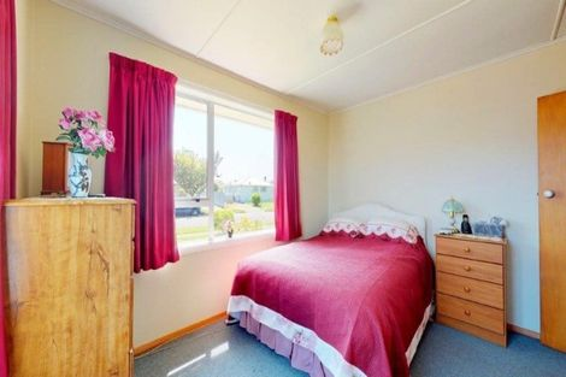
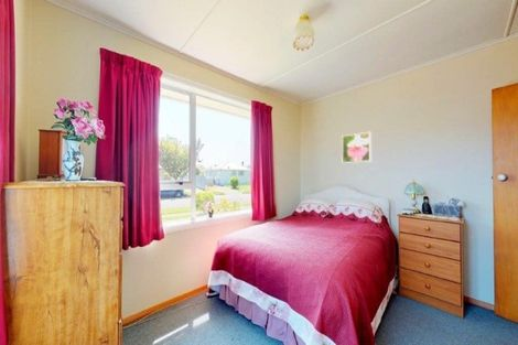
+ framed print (356, 148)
